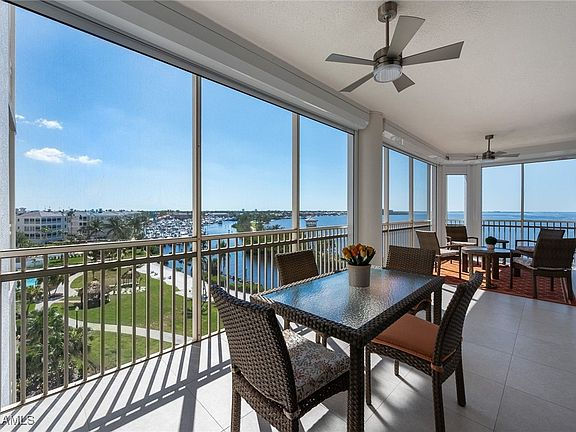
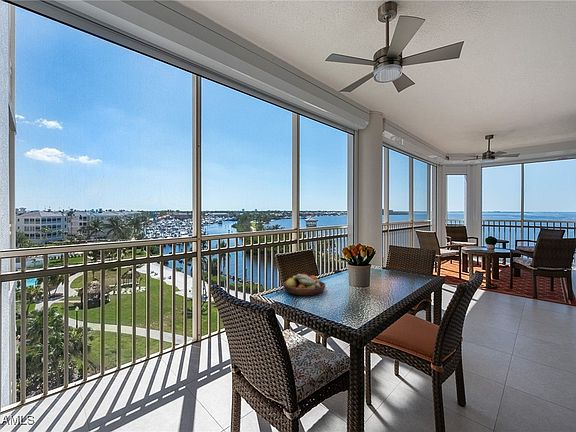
+ fruit bowl (304, 282)
